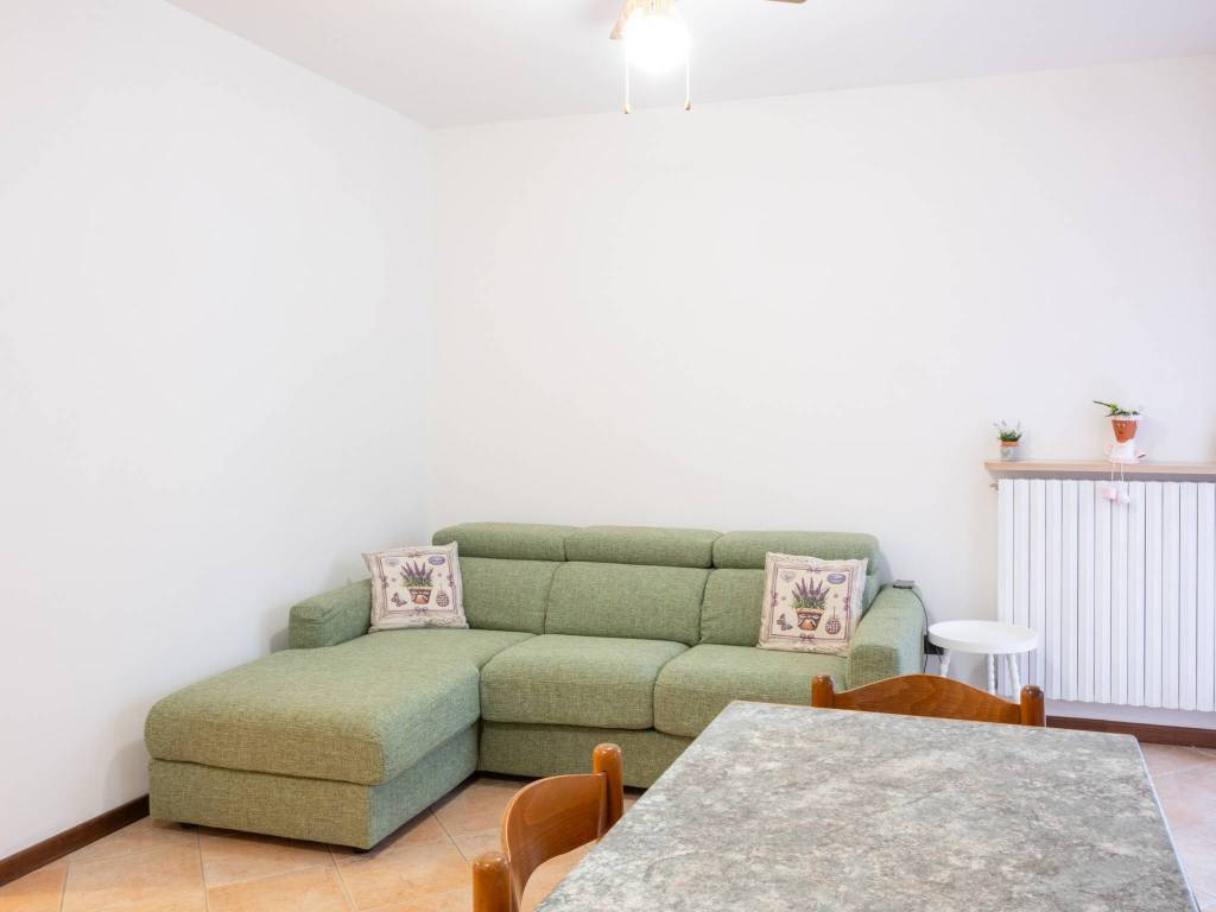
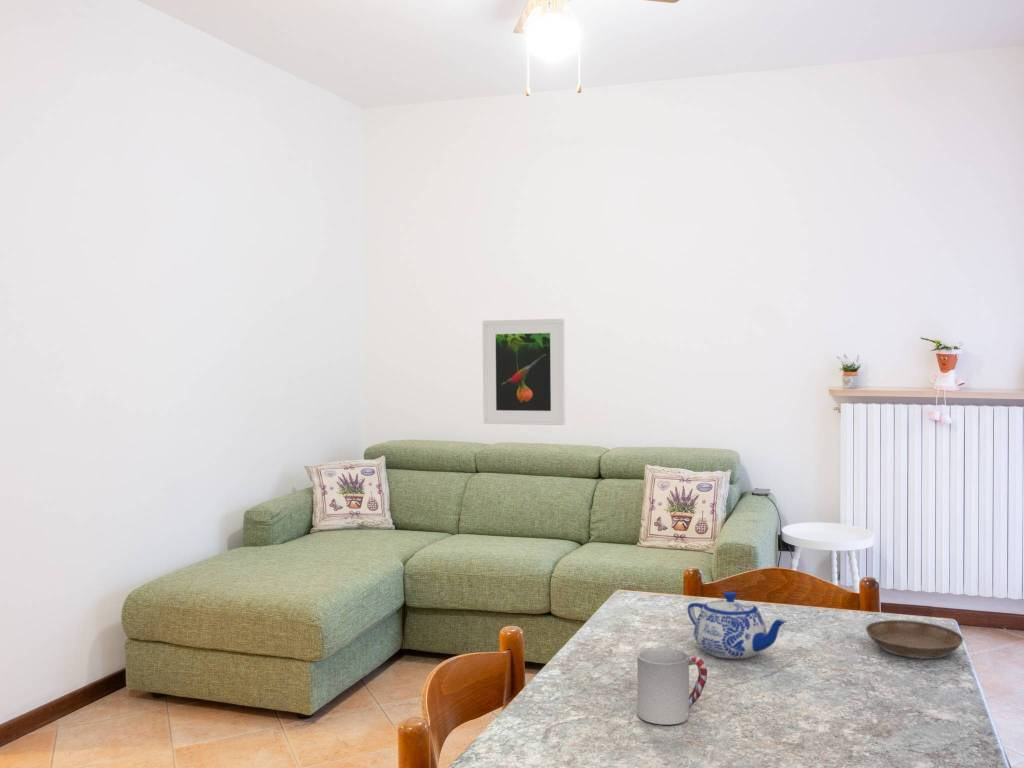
+ teapot (735, 623)
+ saucer (913, 640)
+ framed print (523, 372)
+ cup (673, 684)
